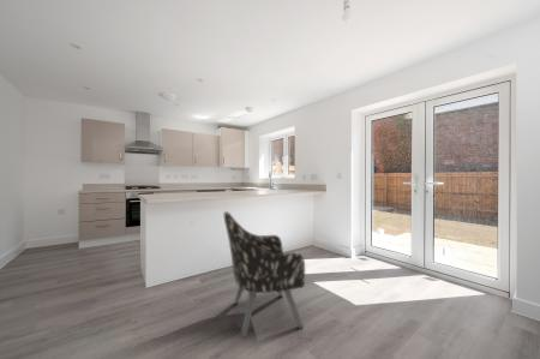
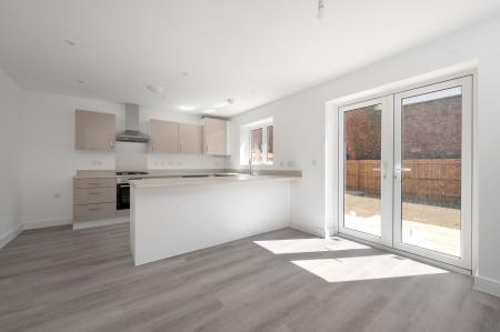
- armchair (259, 263)
